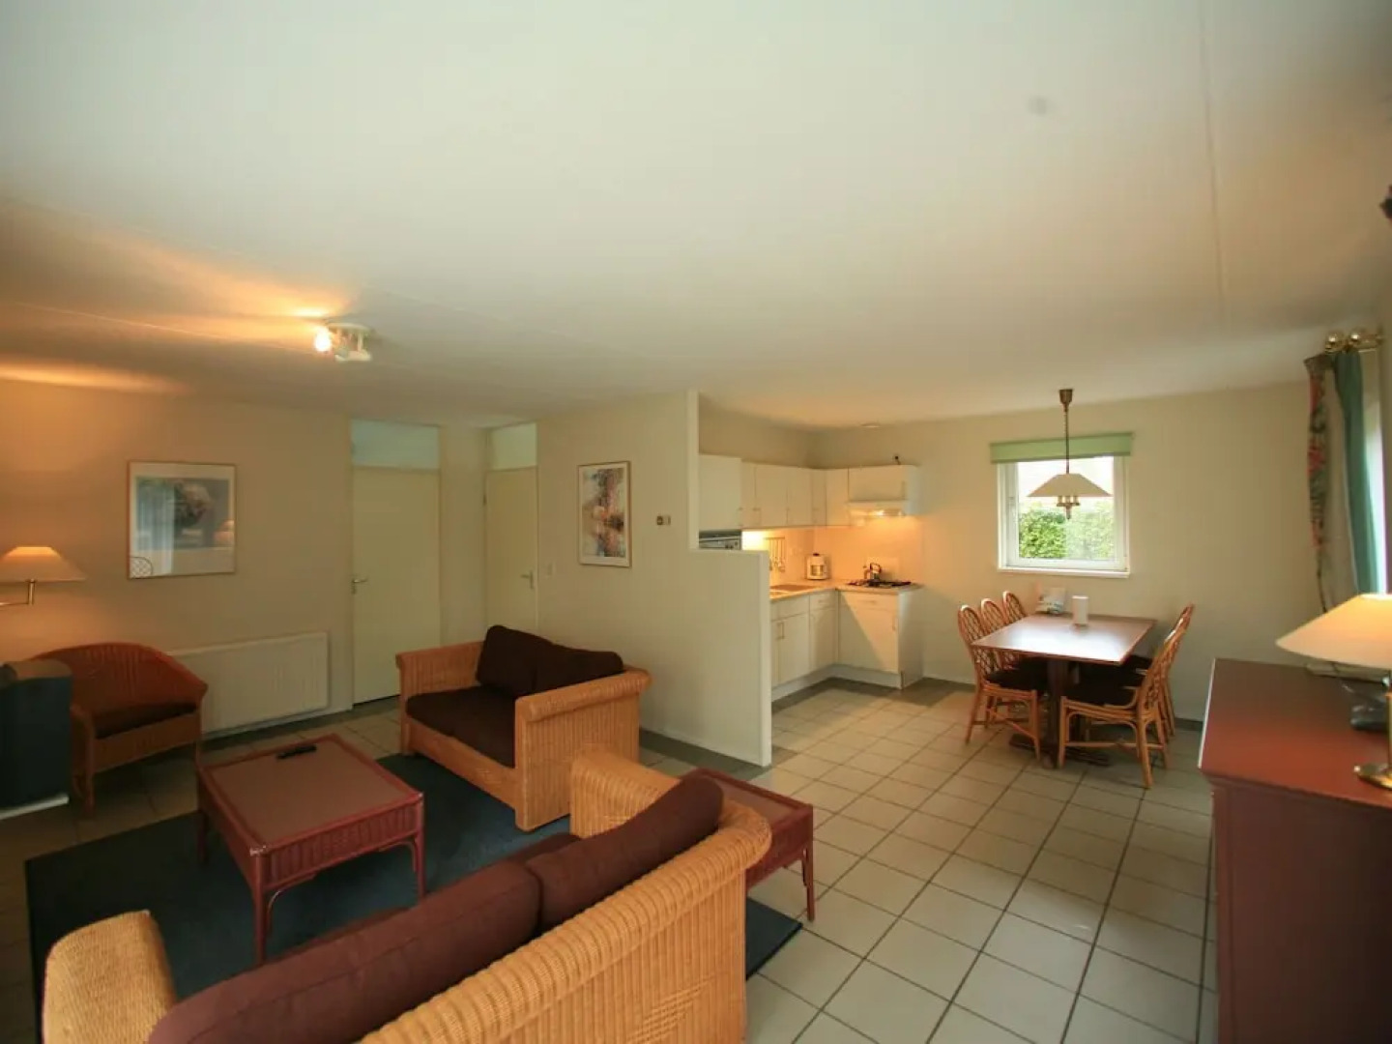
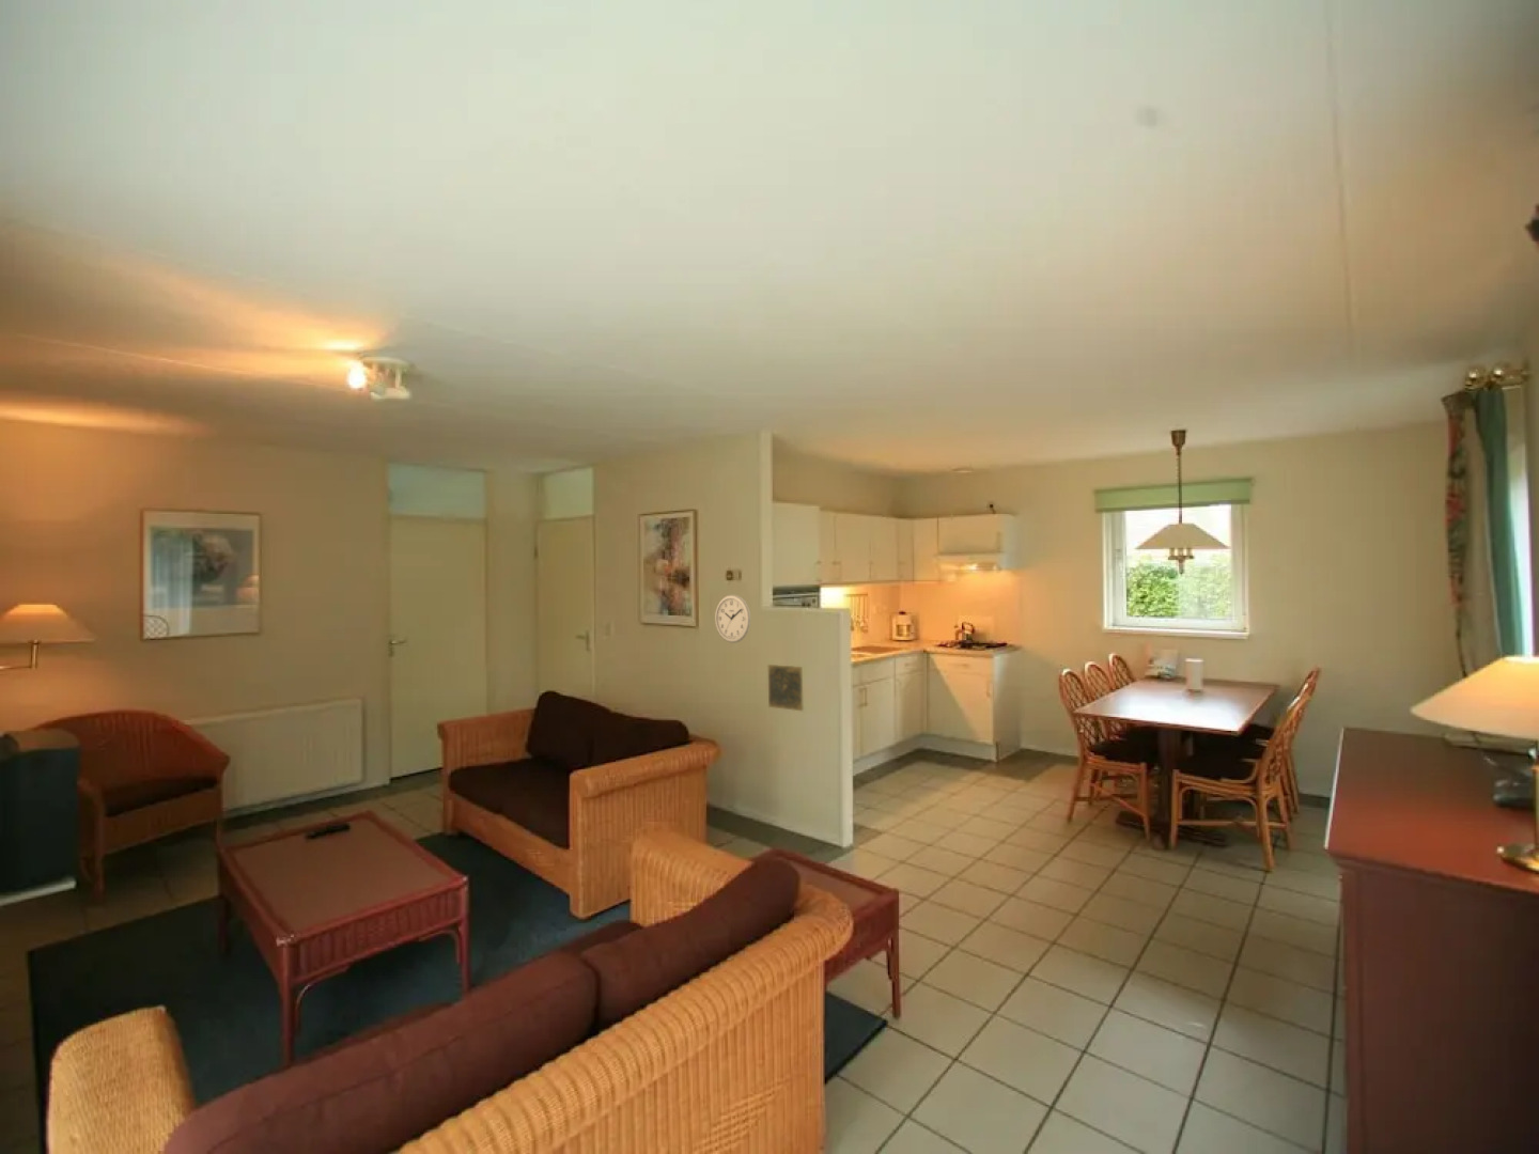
+ decorative tile (784, 687)
+ wall clock (731, 618)
